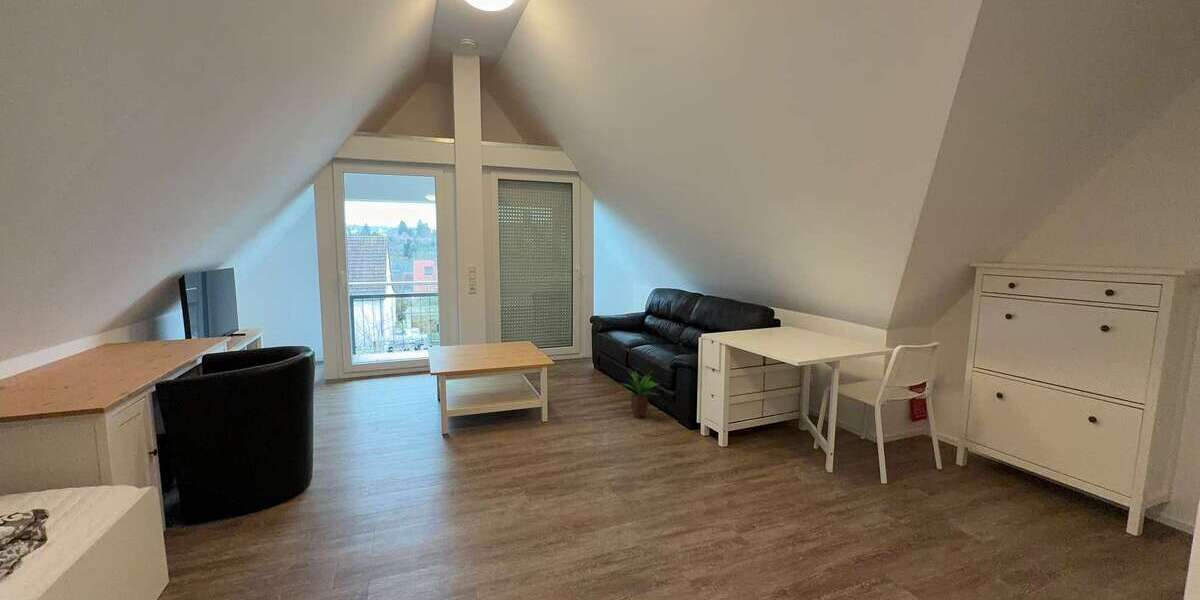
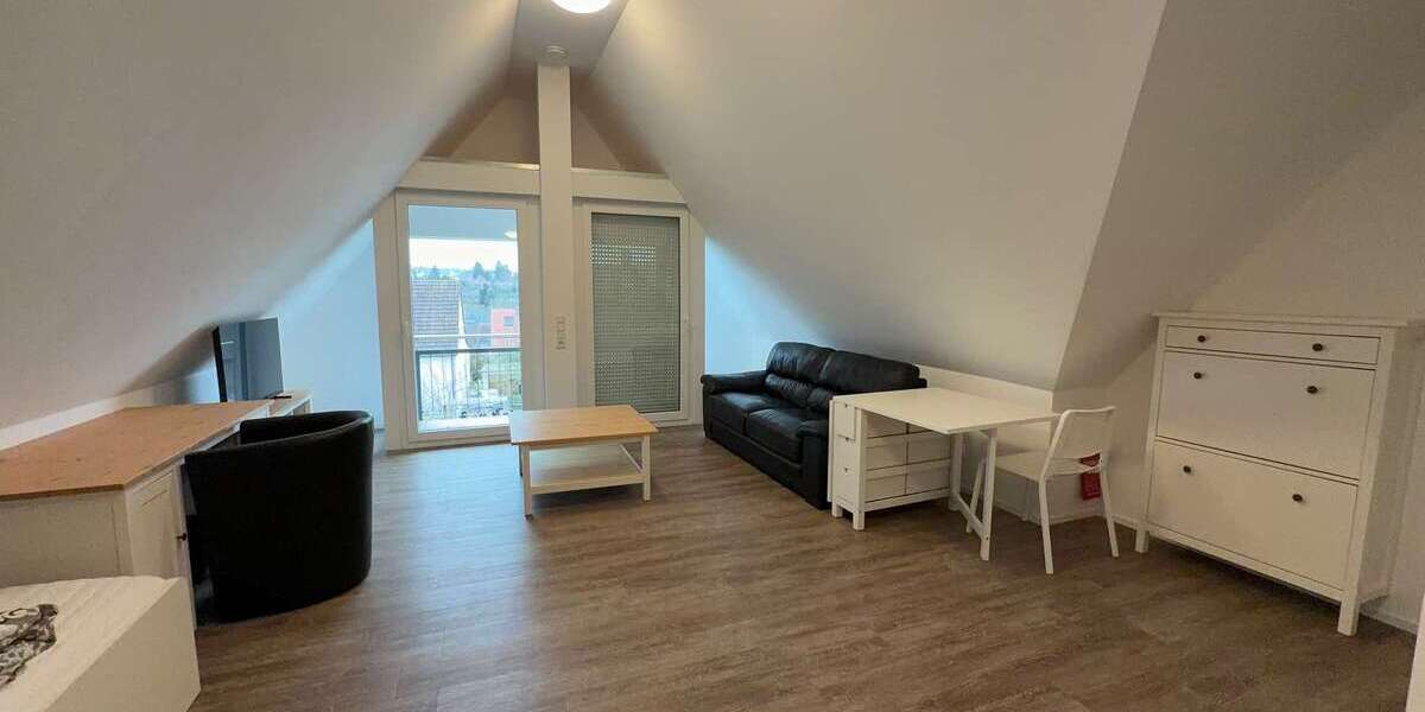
- potted plant (643, 392)
